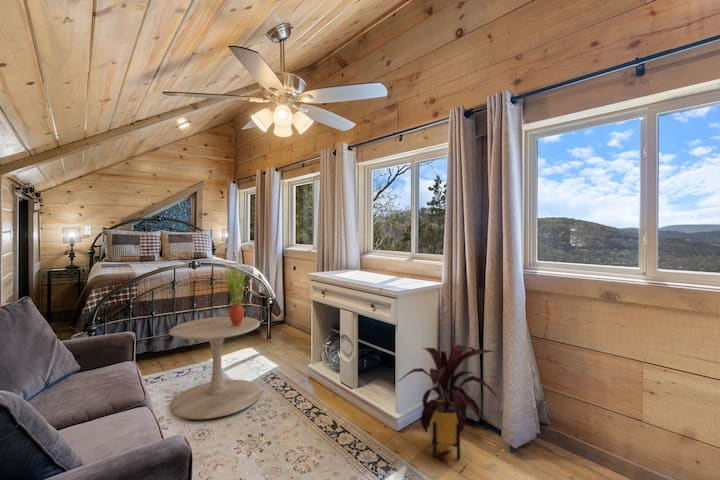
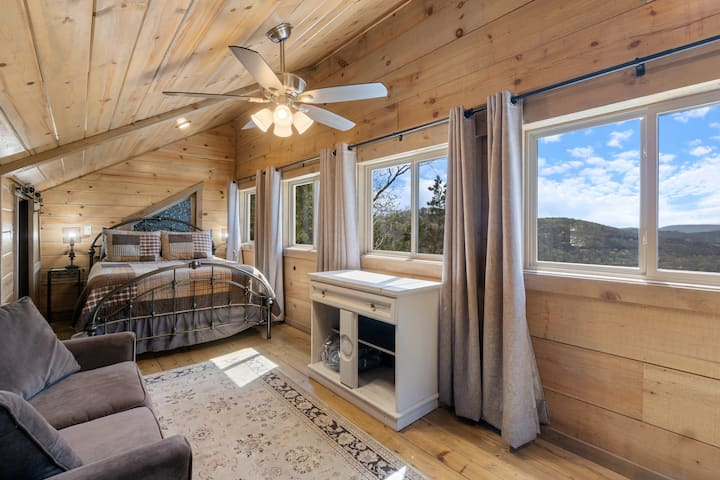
- potted plant (235, 293)
- house plant (447, 396)
- side table (217, 361)
